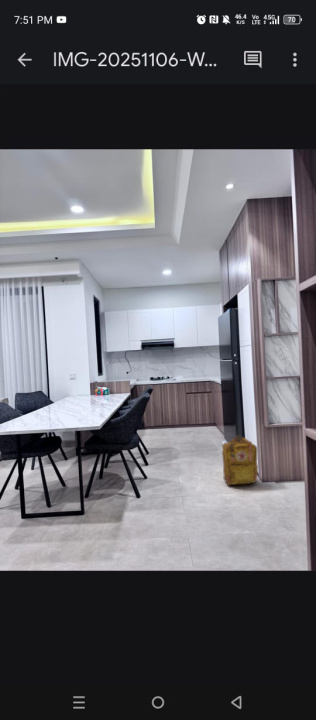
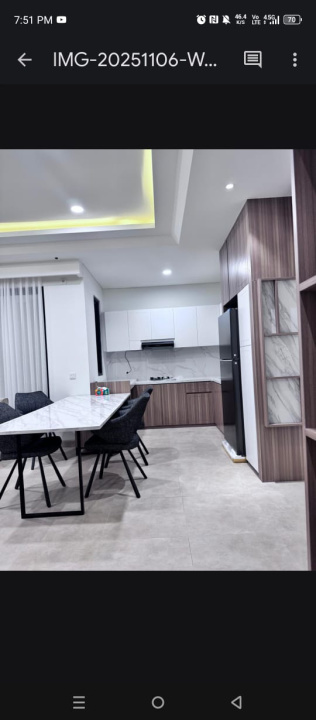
- backpack (239, 458)
